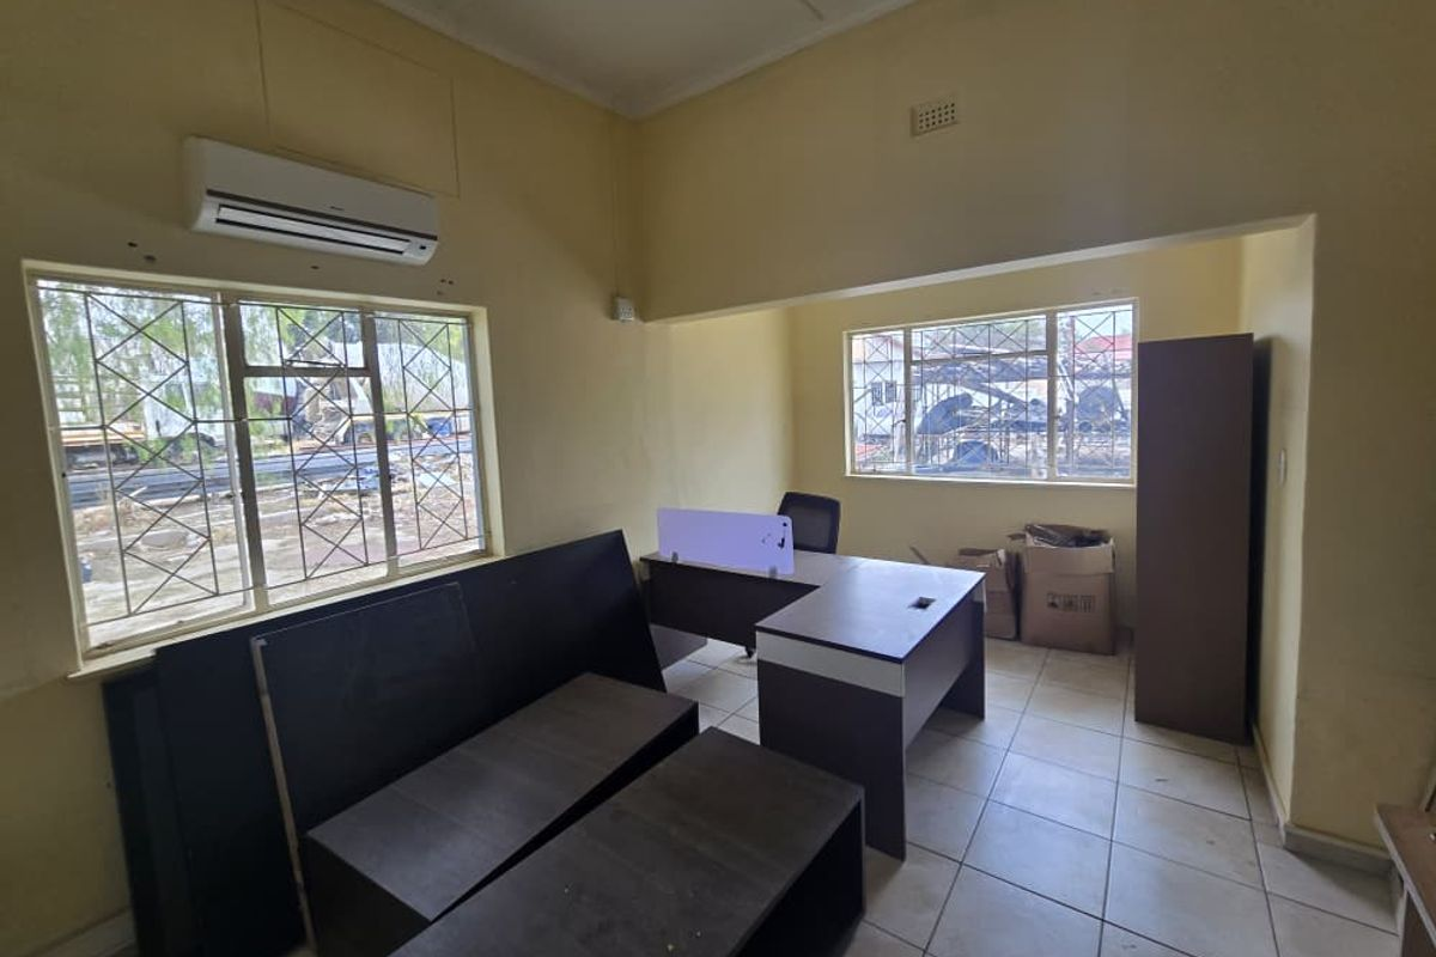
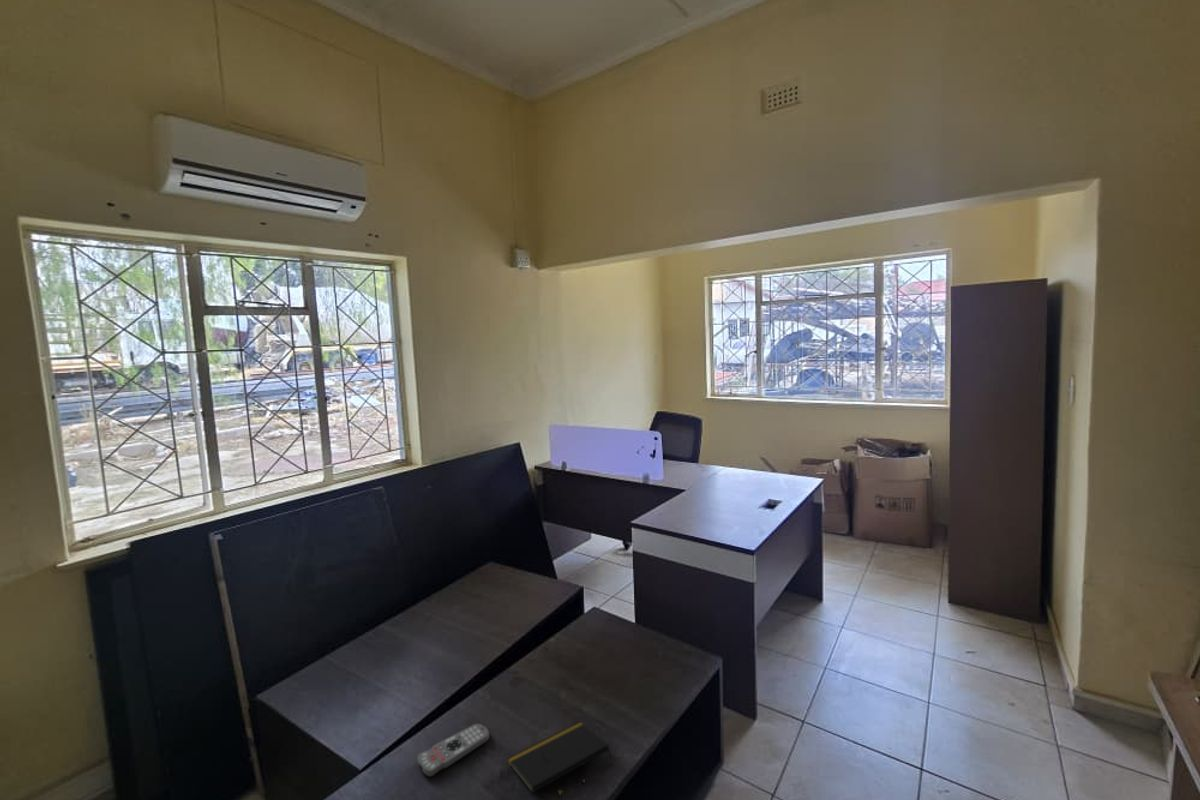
+ remote control (455, 748)
+ notepad (557, 753)
